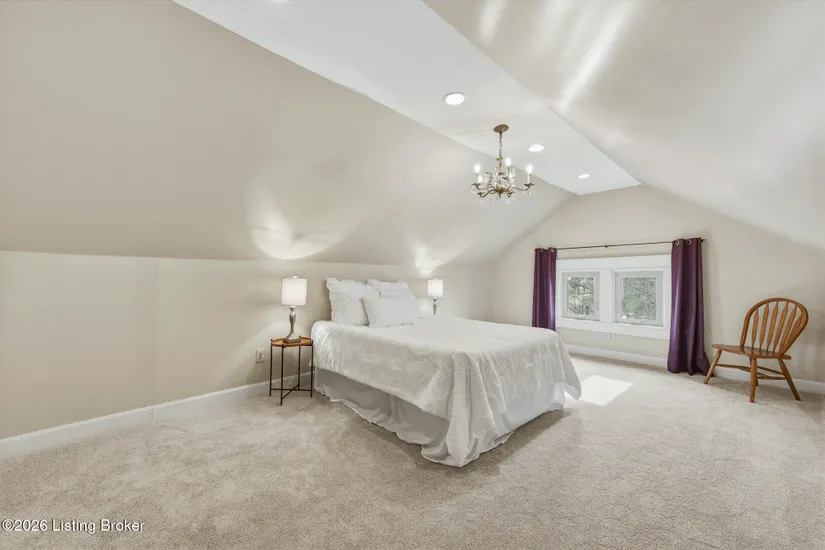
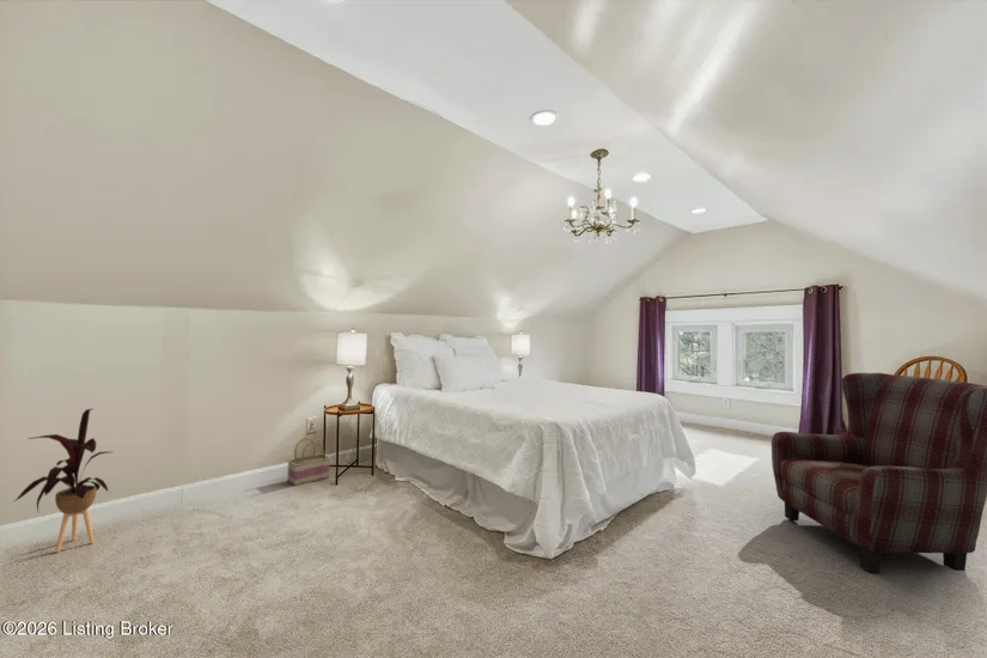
+ armchair (875, 459)
+ house plant (67, 479)
+ basket (309, 459)
